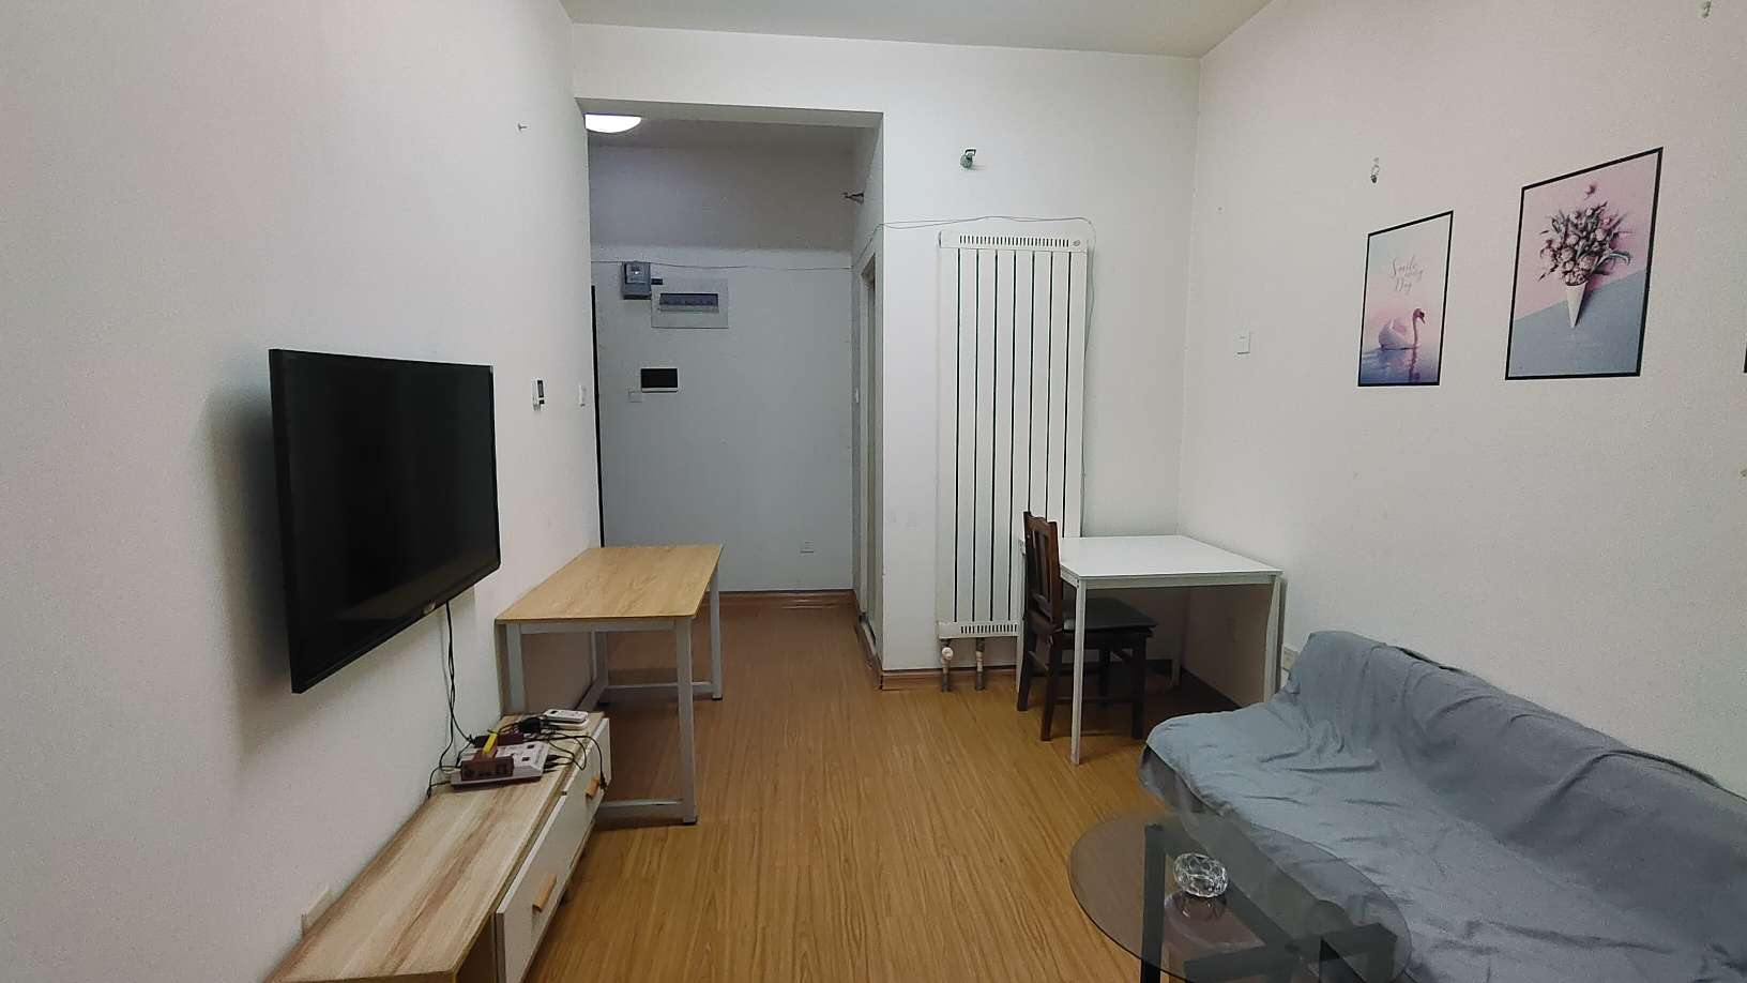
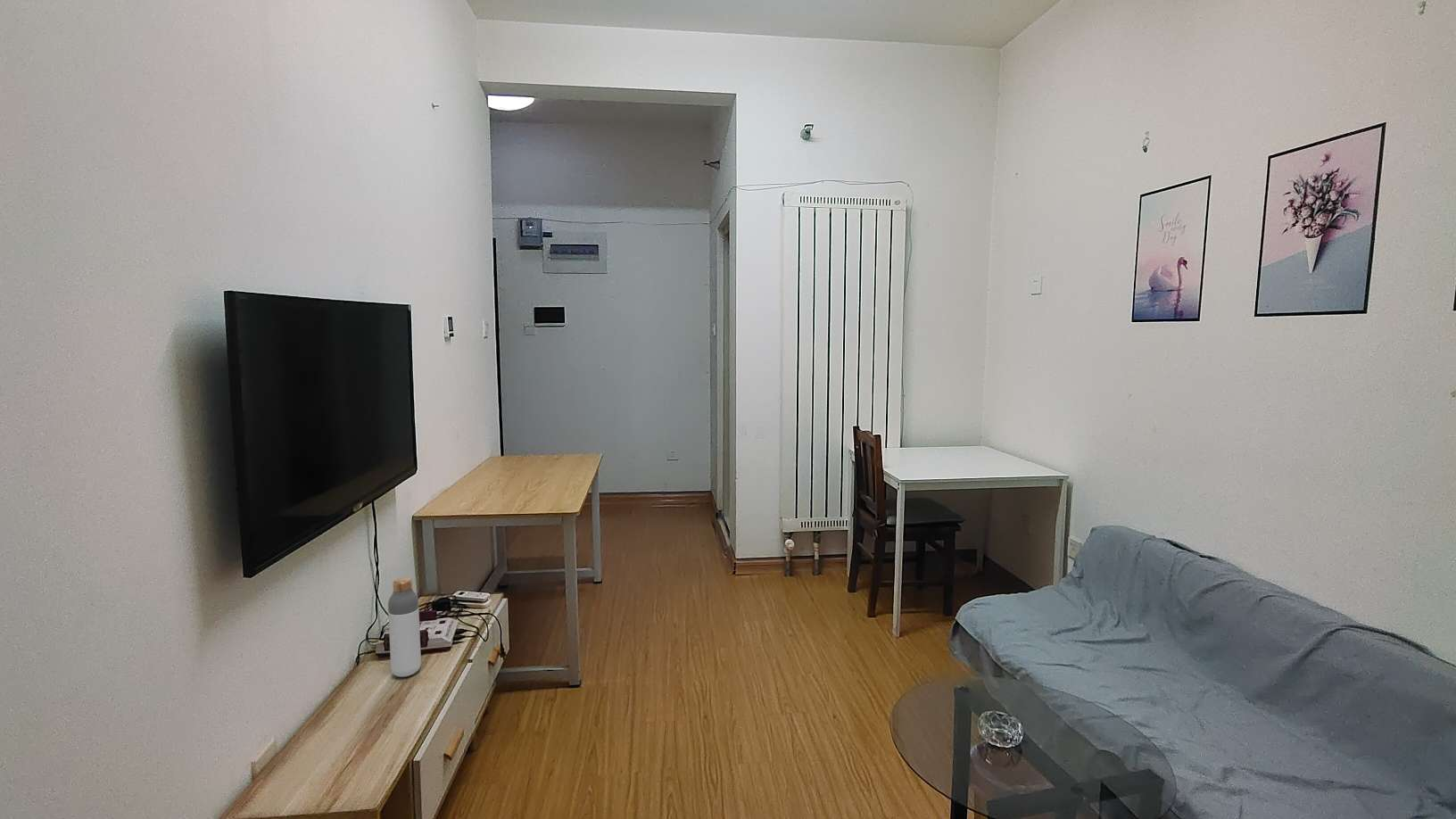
+ bottle (404, 626)
